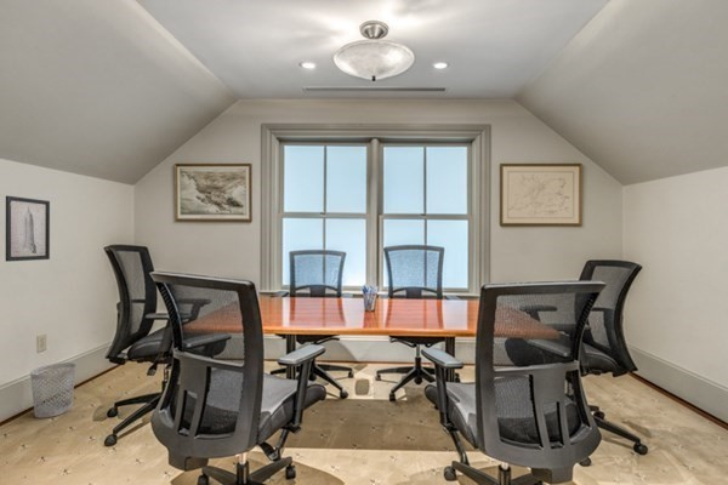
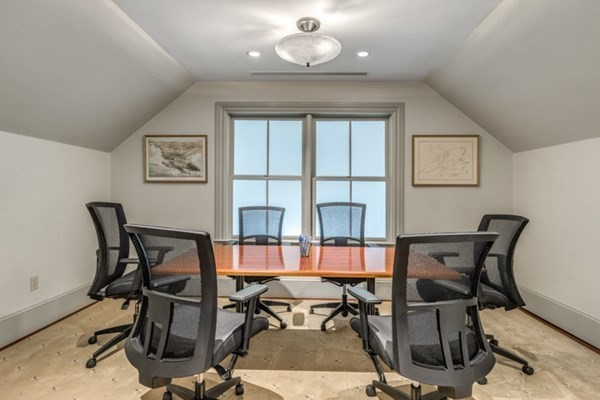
- wall art (28, 229)
- wastebasket (53, 389)
